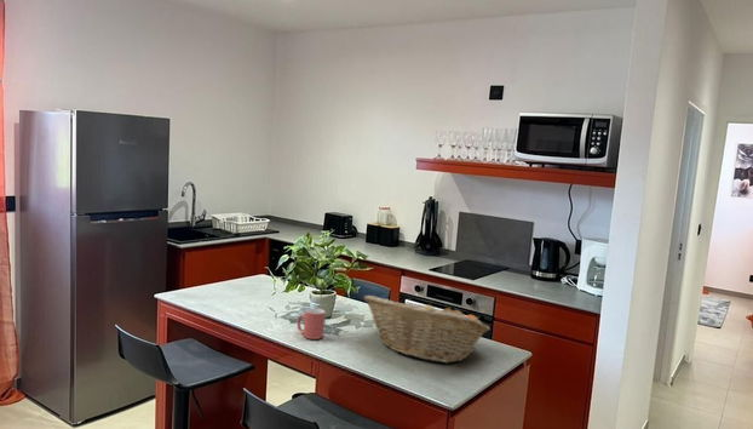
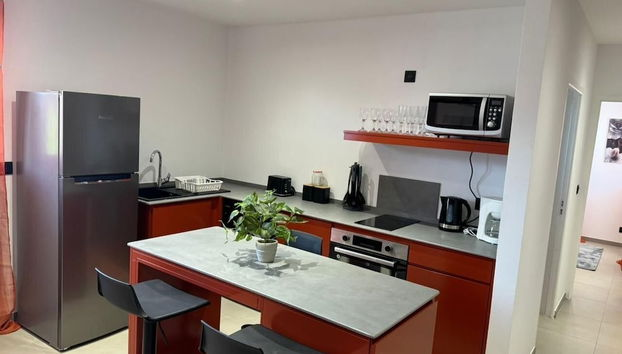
- mug (310, 322)
- fruit basket (424, 322)
